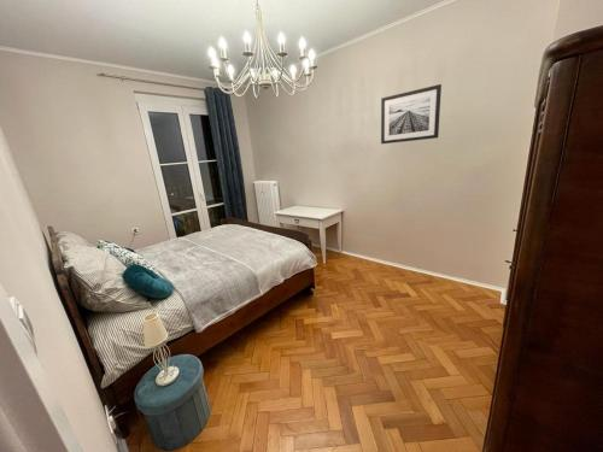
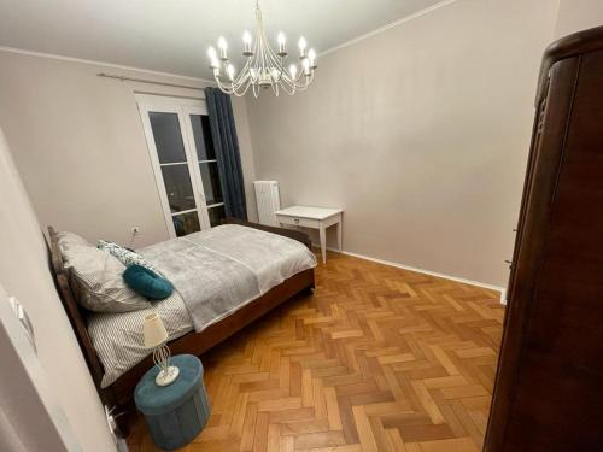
- wall art (408, 117)
